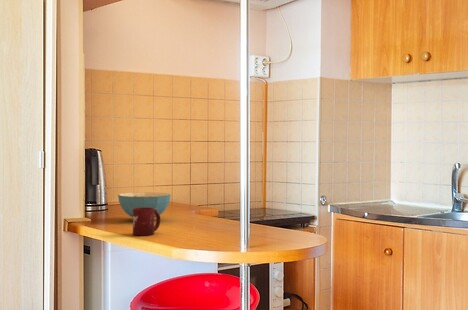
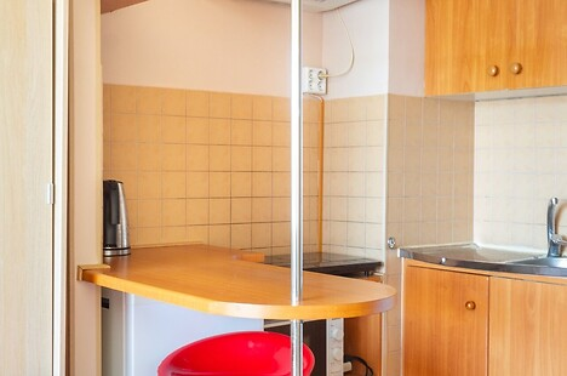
- cup (147, 220)
- cereal bowl (144, 206)
